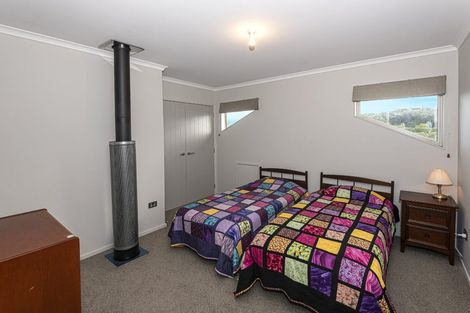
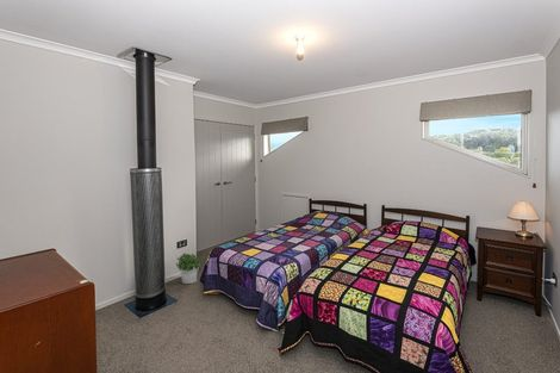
+ potted plant (188, 267)
